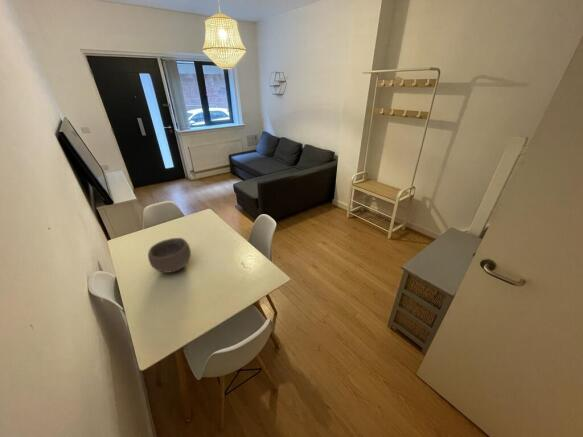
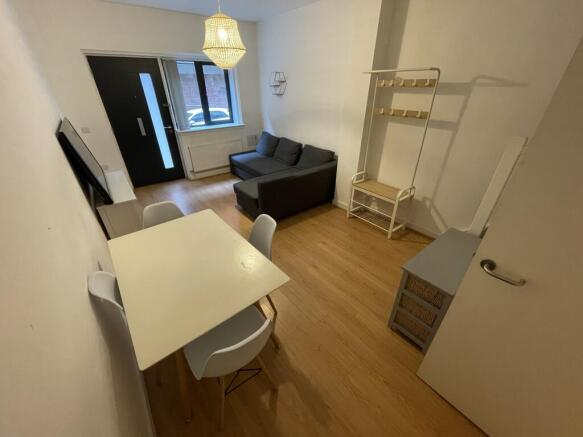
- bowl (171, 257)
